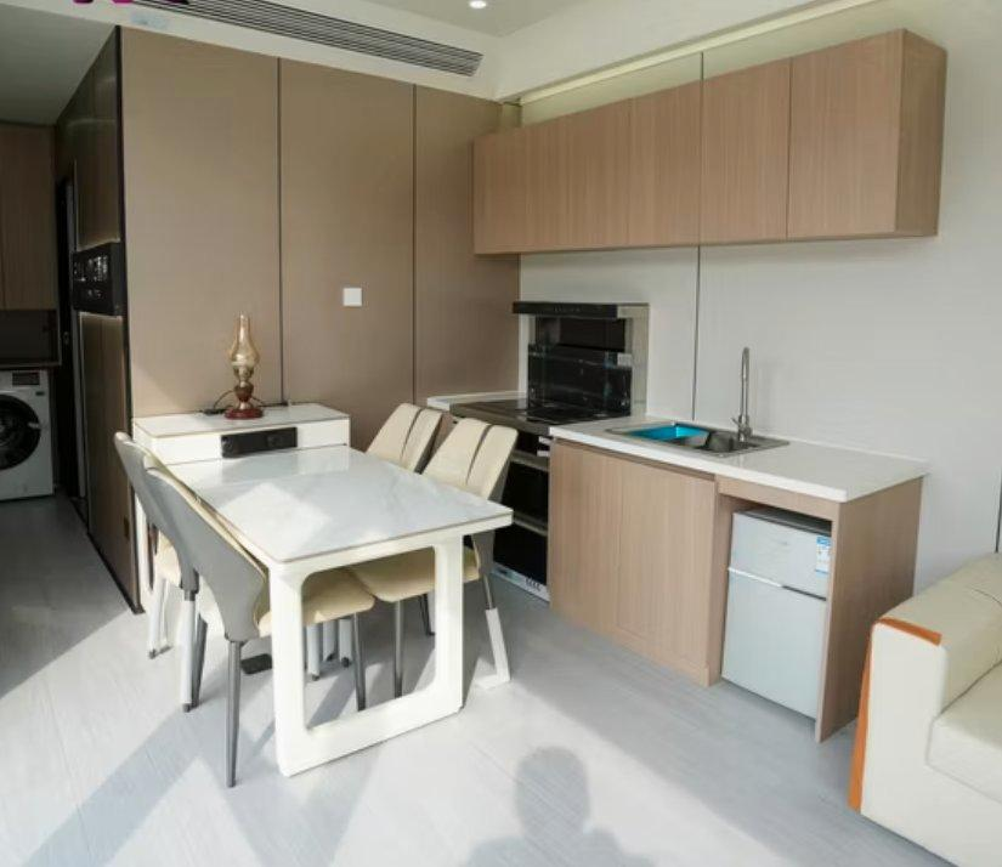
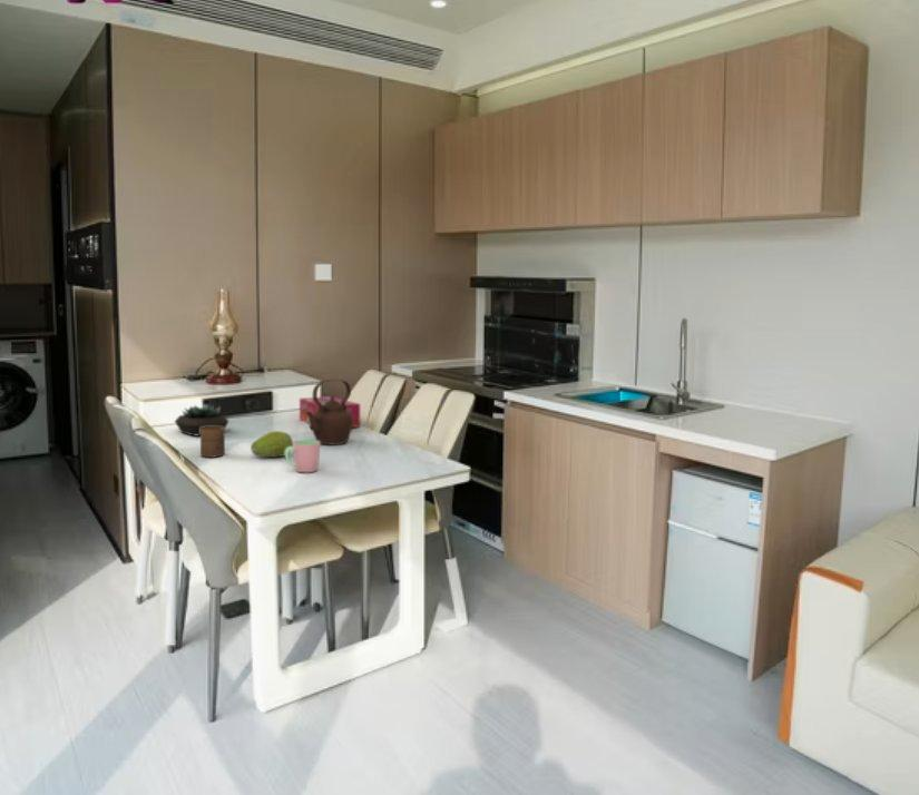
+ succulent plant (202, 419)
+ fruit (272, 444)
+ cup (213, 441)
+ teapot (327, 411)
+ tissue box (322, 404)
+ cup (302, 457)
